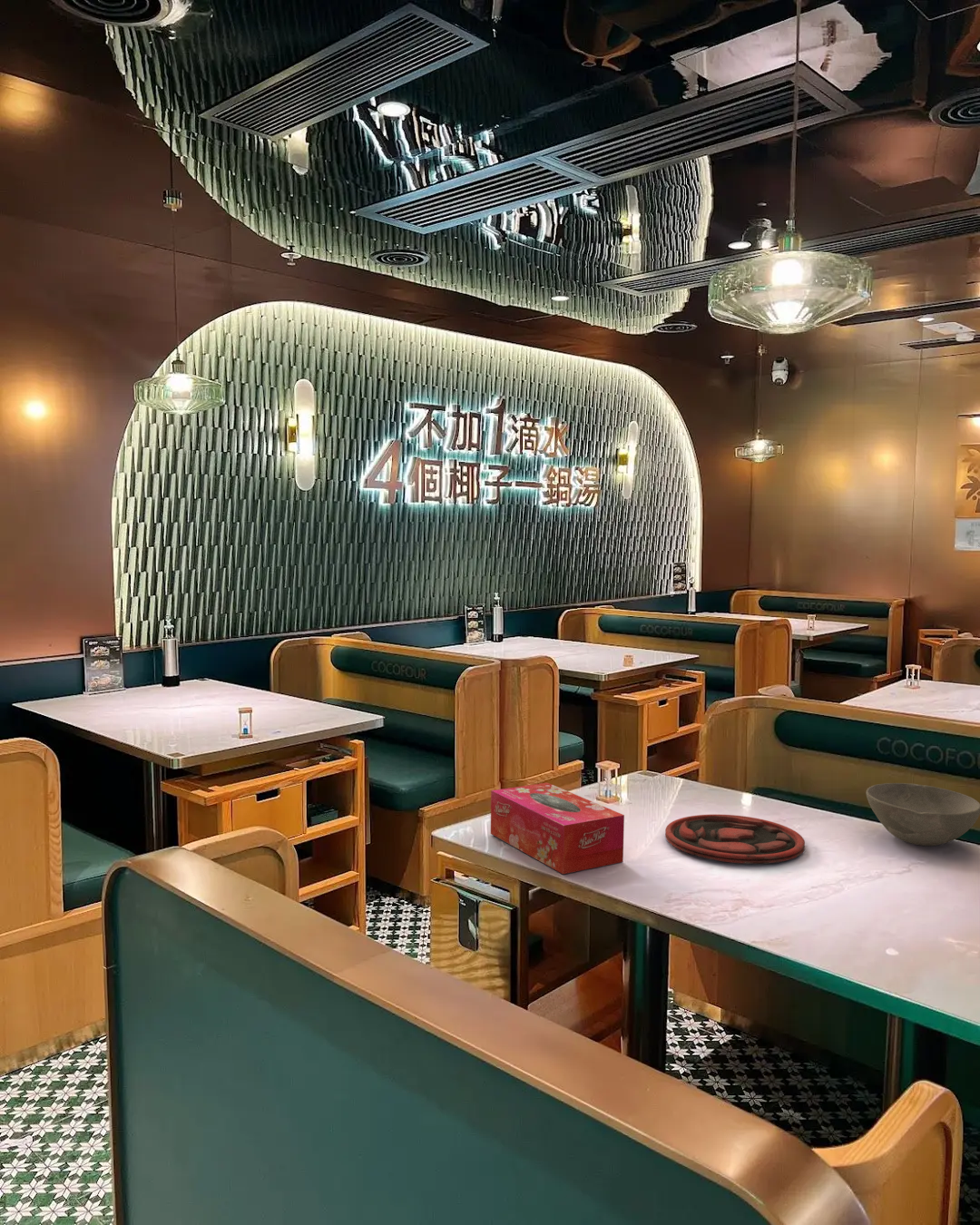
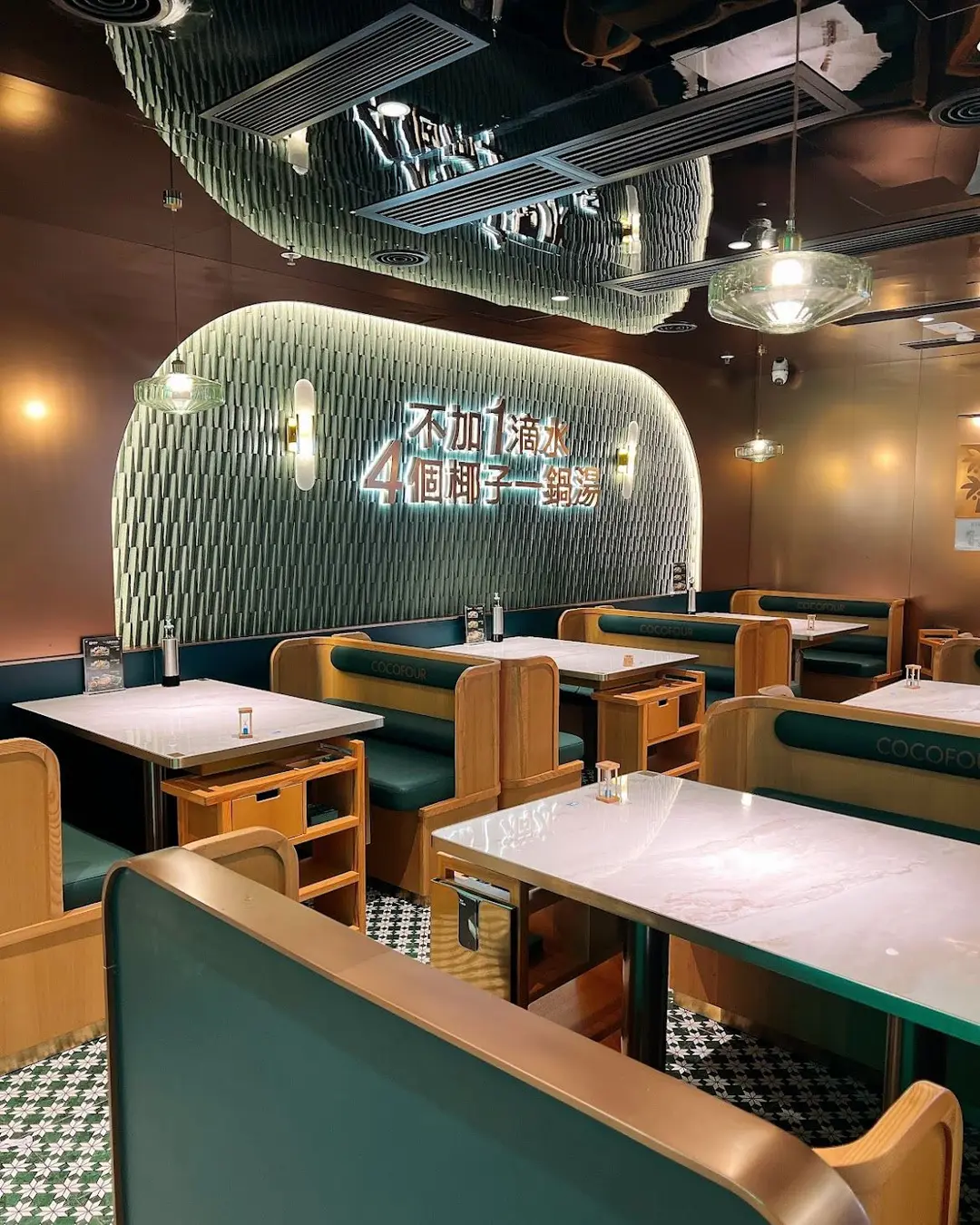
- tissue box (554, 824)
- plate (733, 836)
- bowl (921, 818)
